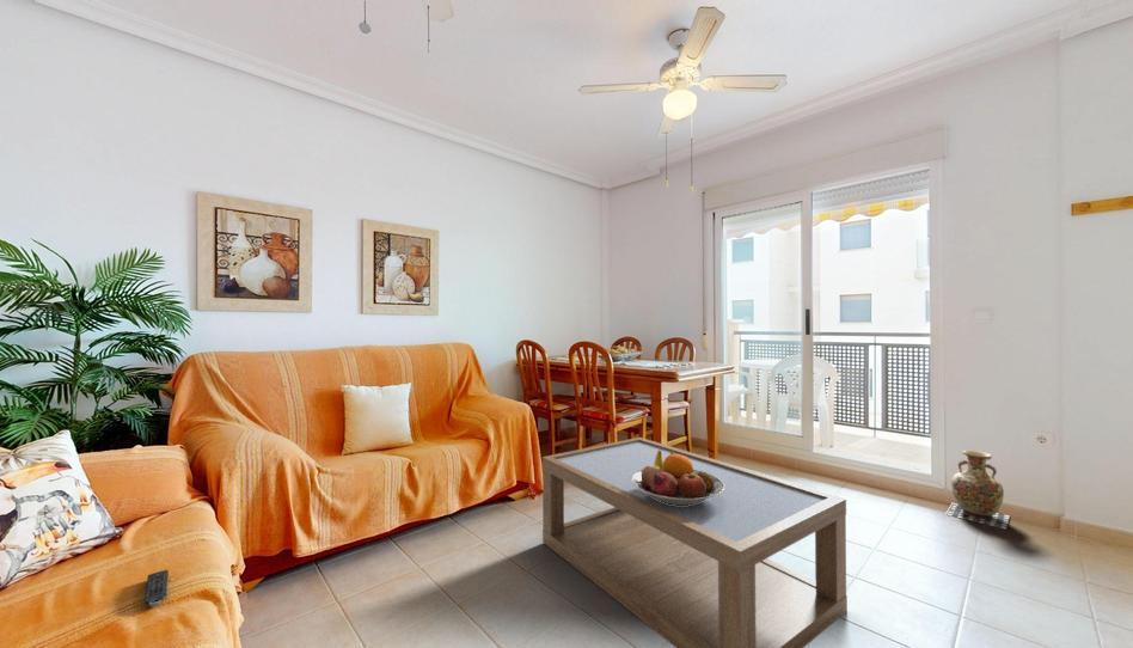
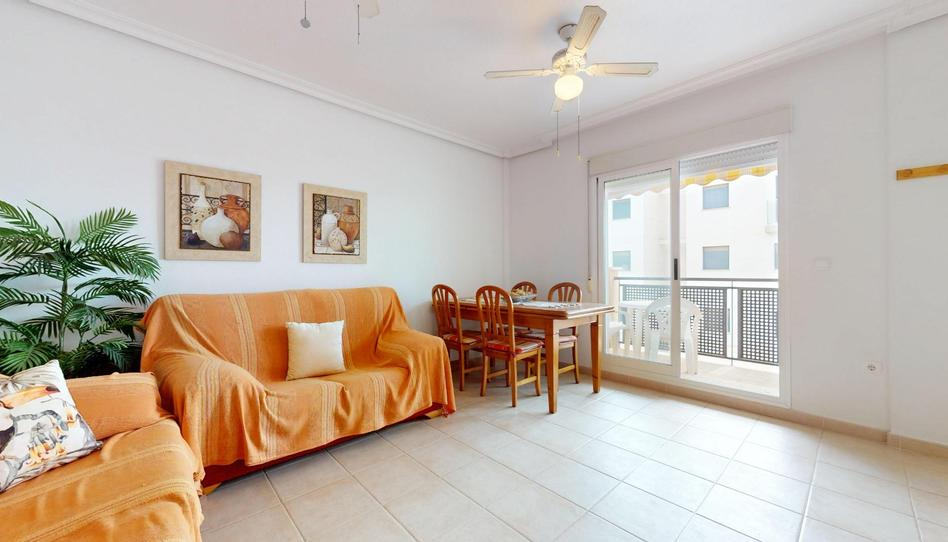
- coffee table (673, 522)
- vase (976, 484)
- fruit bowl (675, 473)
- remote control (157, 587)
